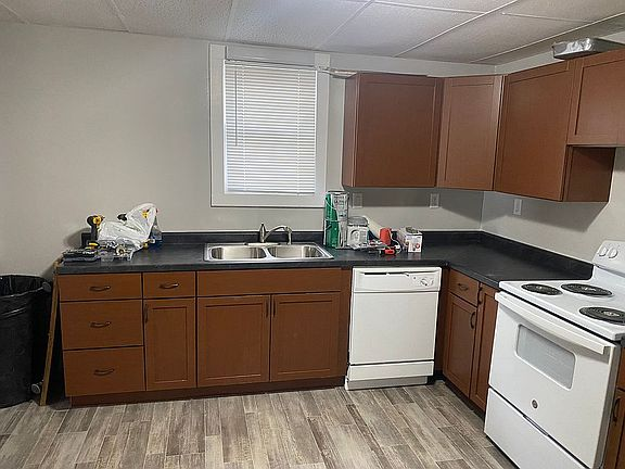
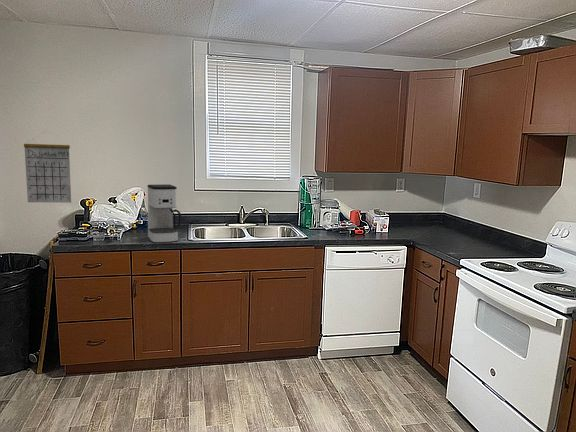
+ calendar (48, 166)
+ coffee maker (165, 212)
